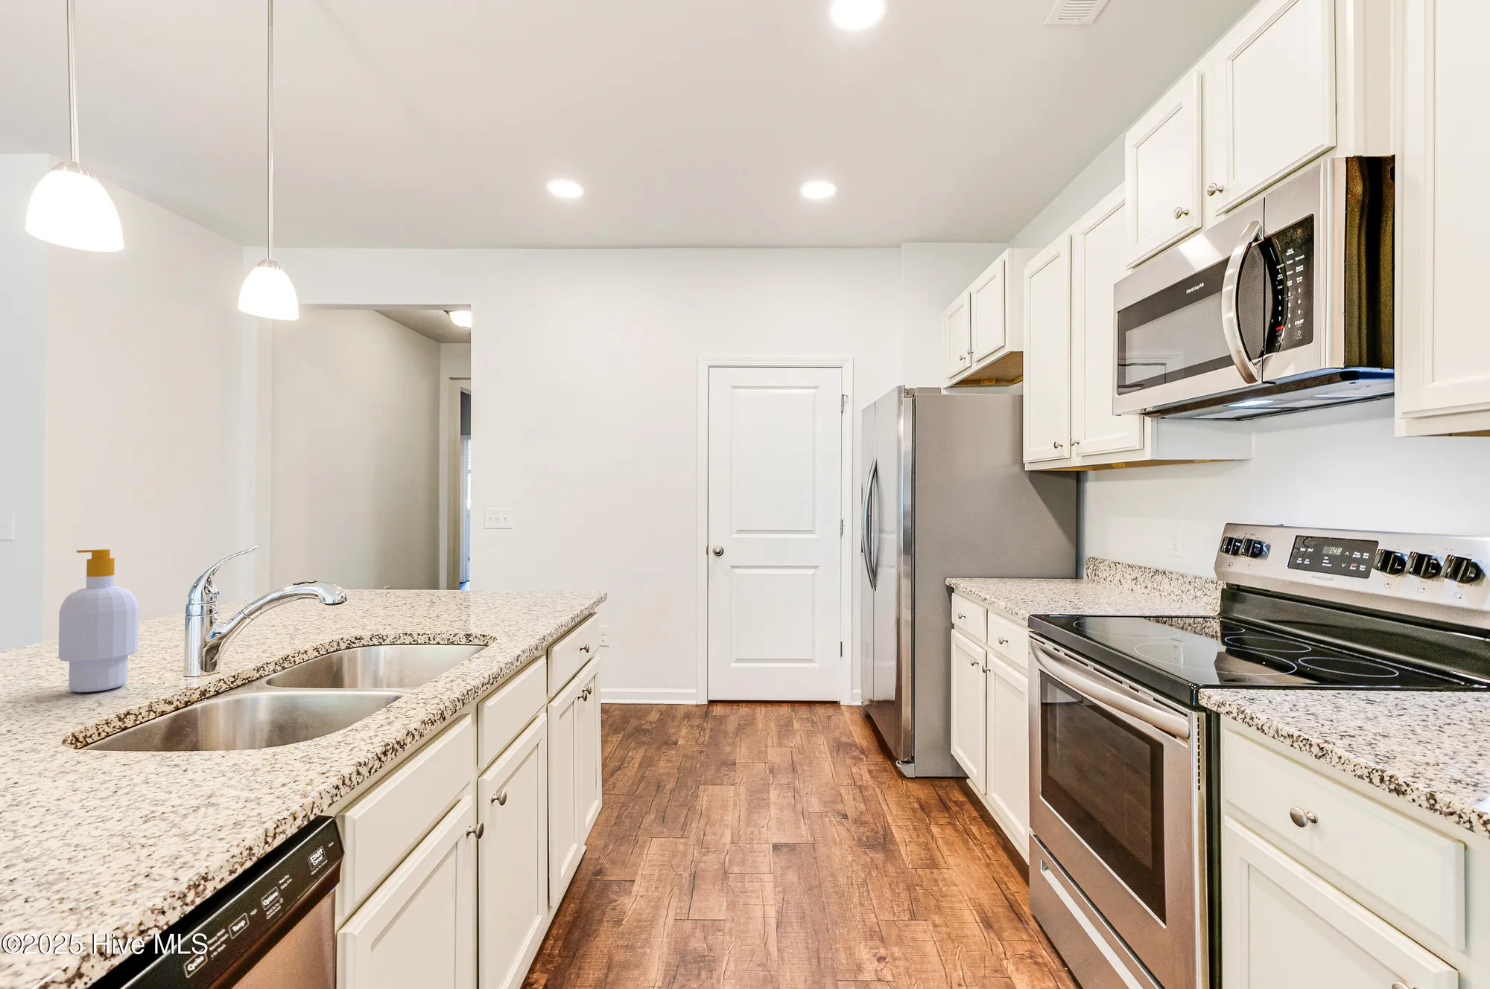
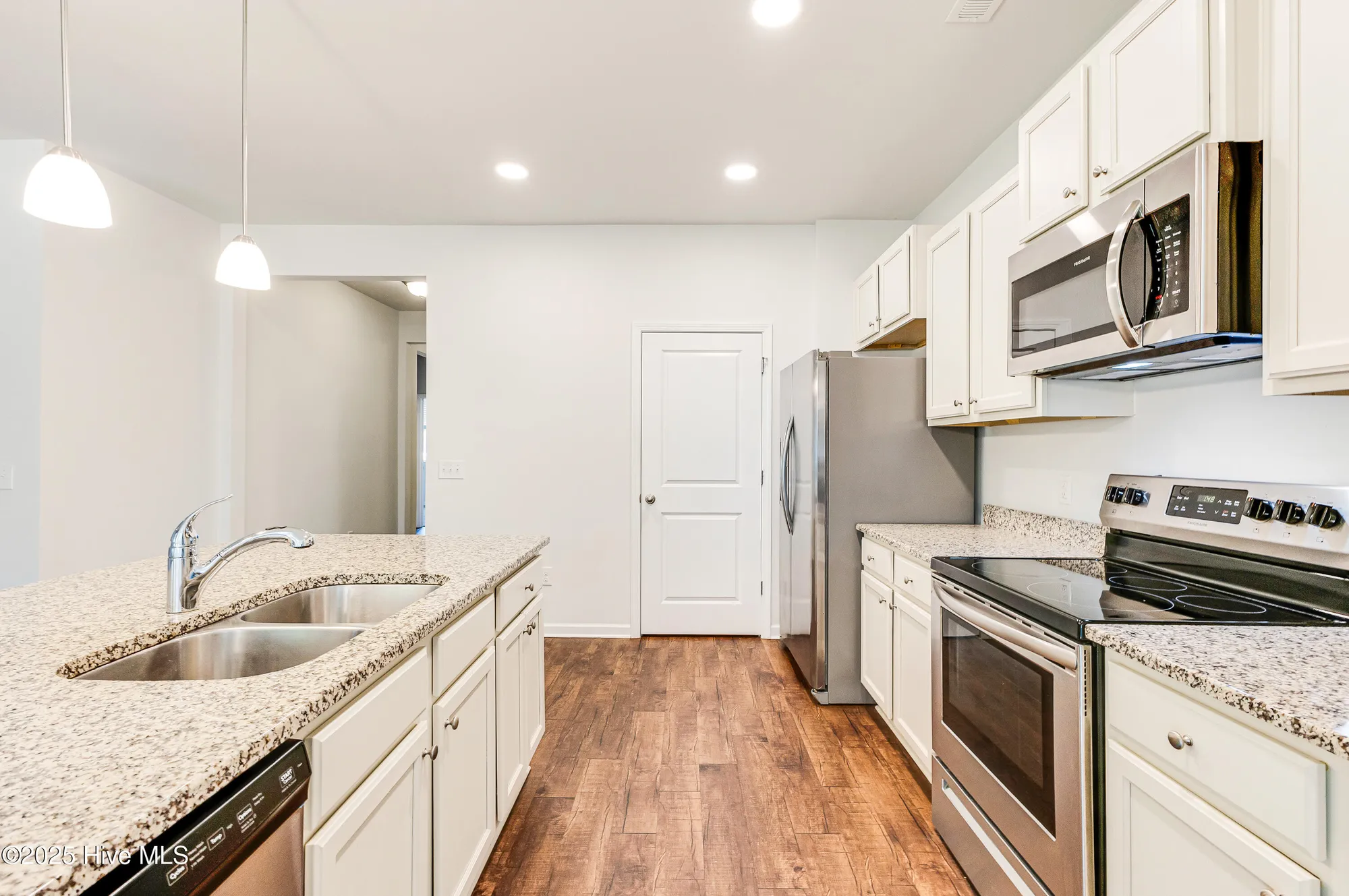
- soap bottle (99, 618)
